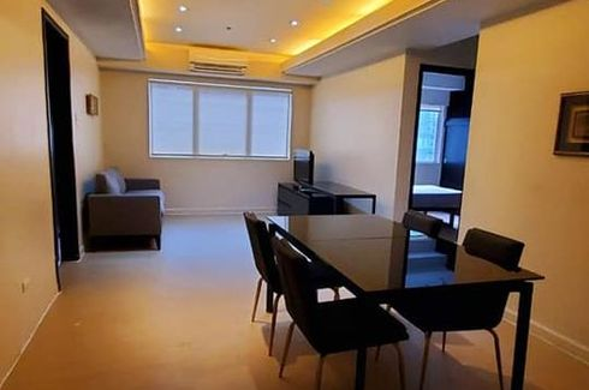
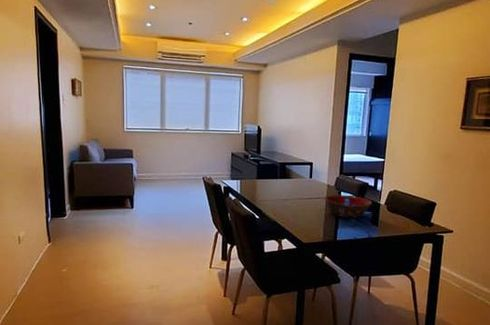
+ decorative bowl (347, 206)
